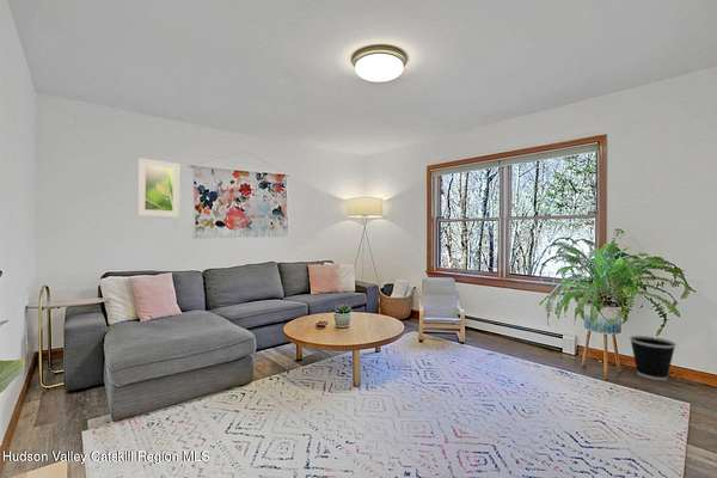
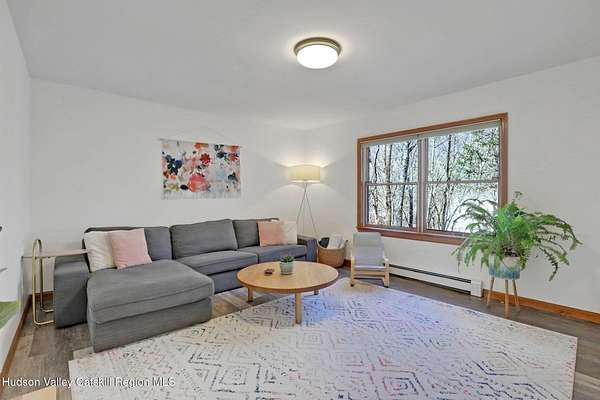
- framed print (159, 189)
- wastebasket (651, 357)
